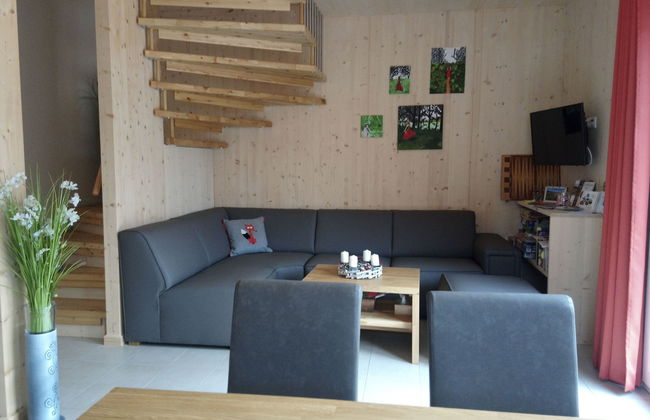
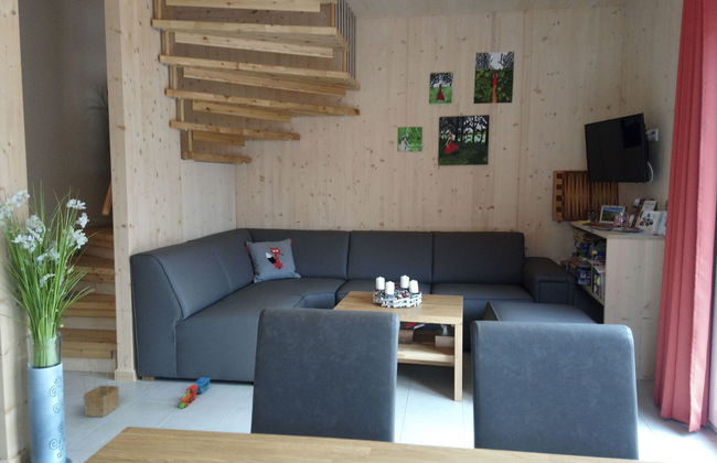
+ toy train (194, 390)
+ basket (100, 386)
